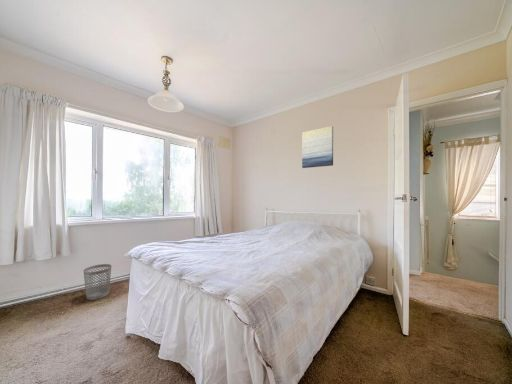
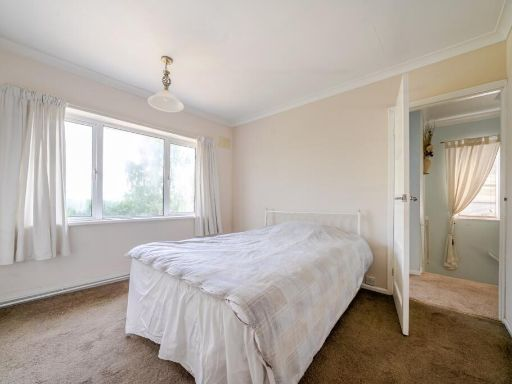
- wall art (317, 148)
- wastebasket (97, 281)
